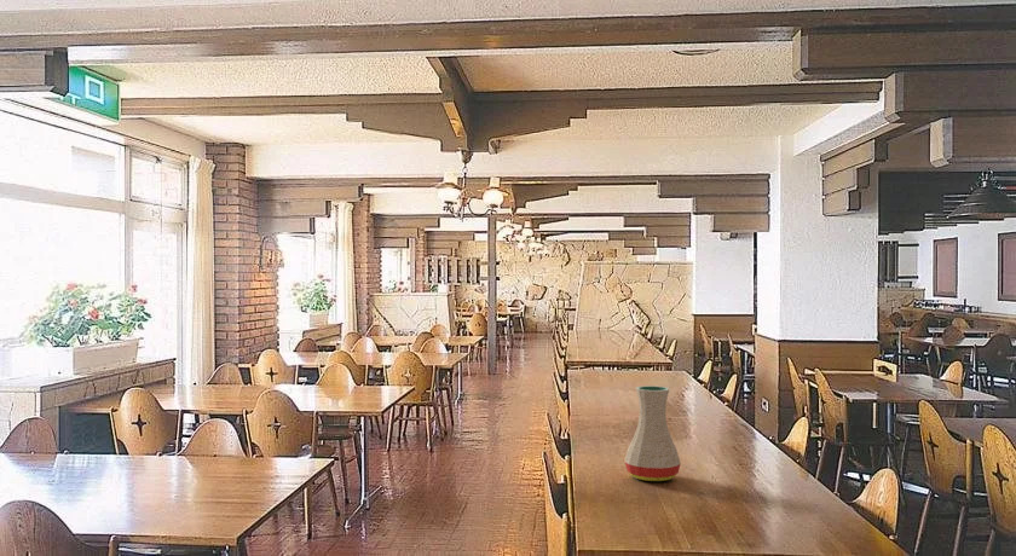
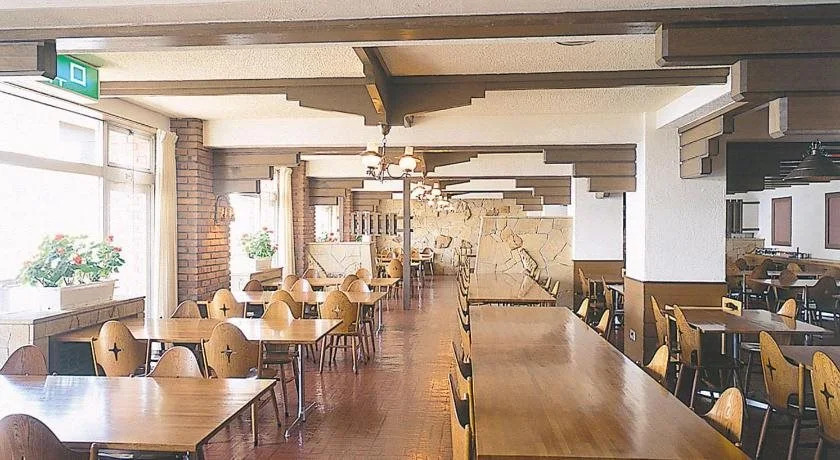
- vase (652, 433)
